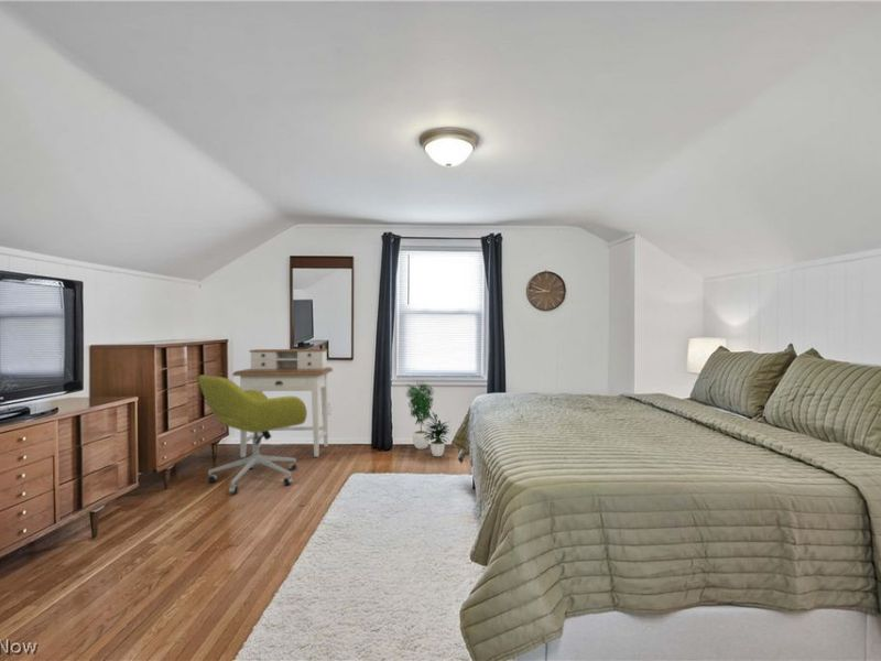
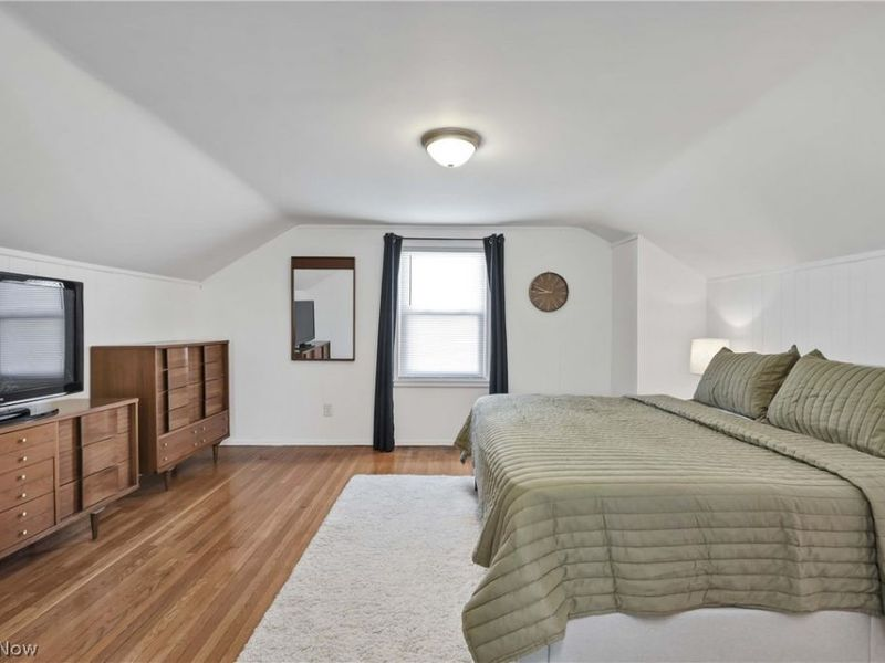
- office chair (255, 425)
- desk (285, 390)
- potted plant (427, 415)
